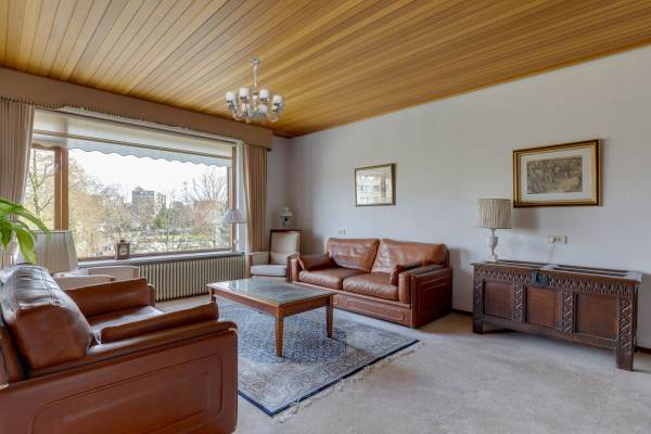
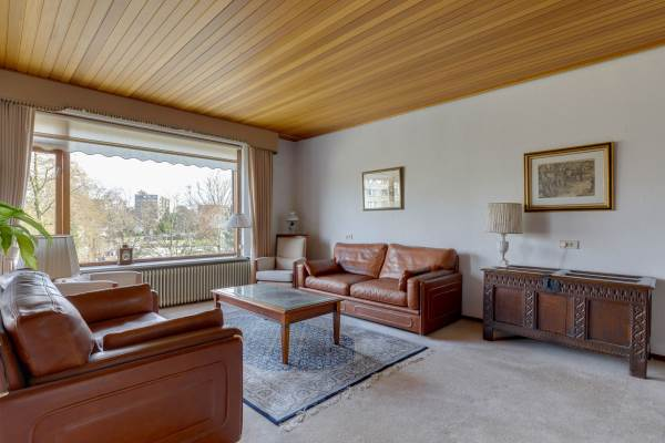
- chandelier (255, 91)
